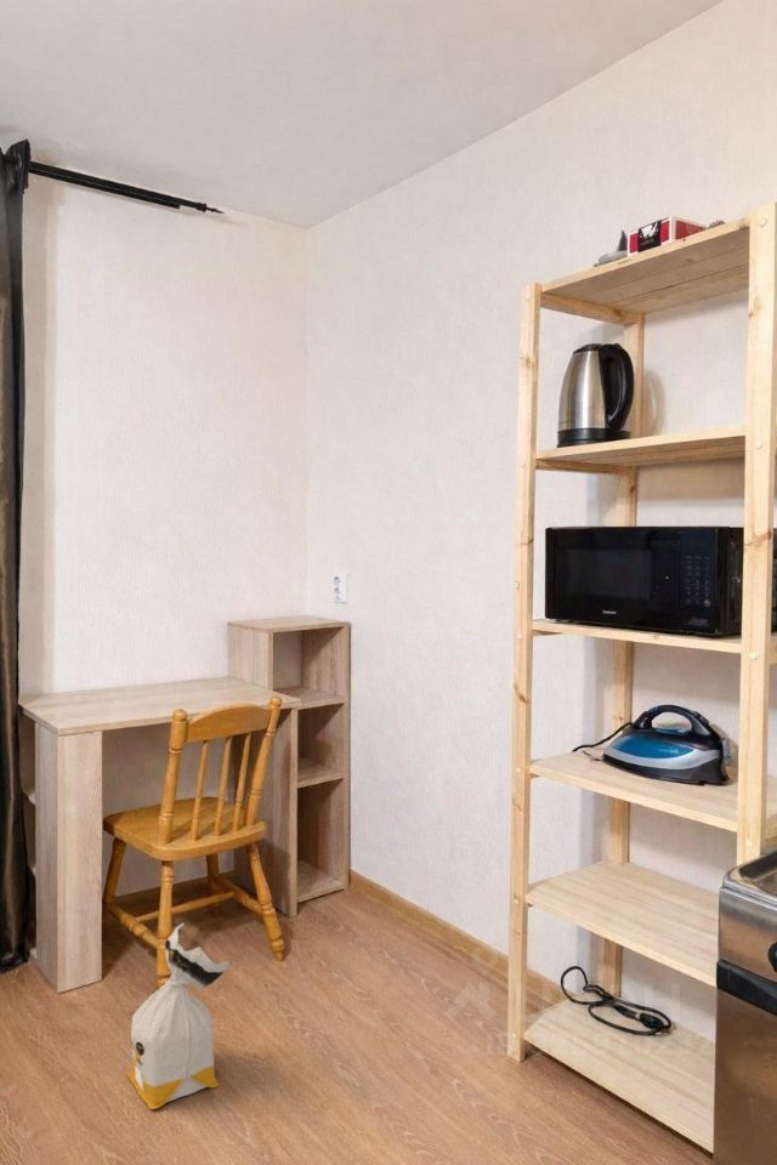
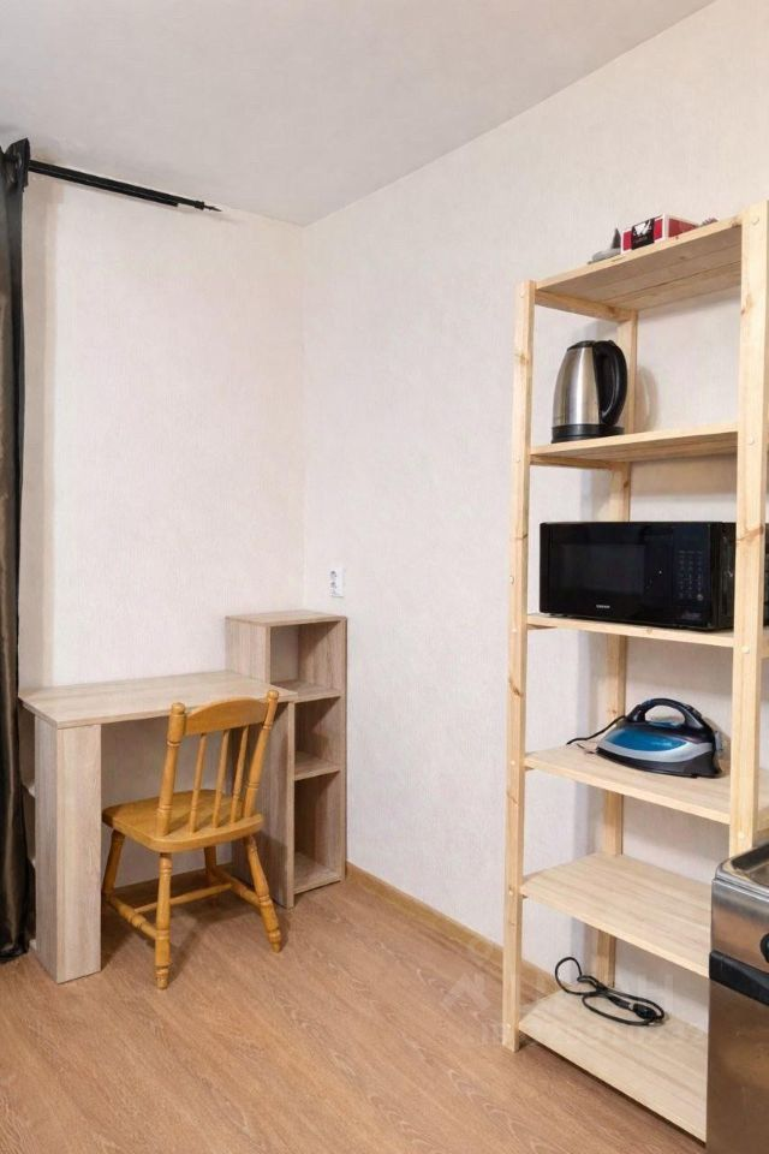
- bag (175, 1005)
